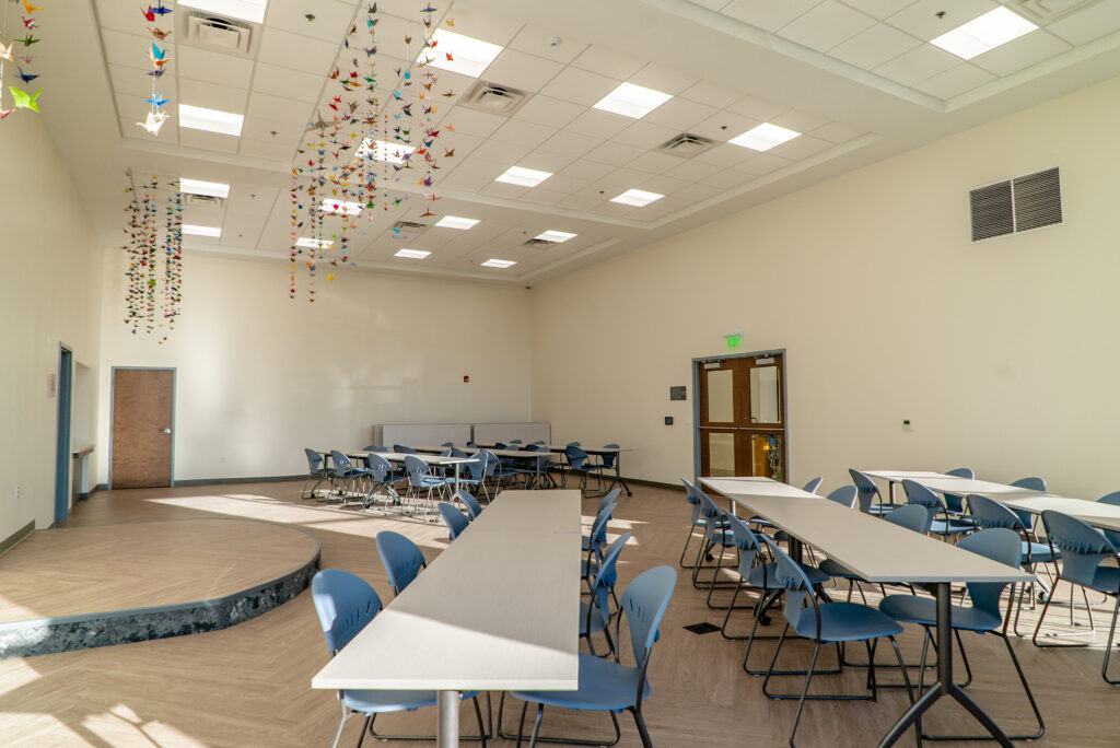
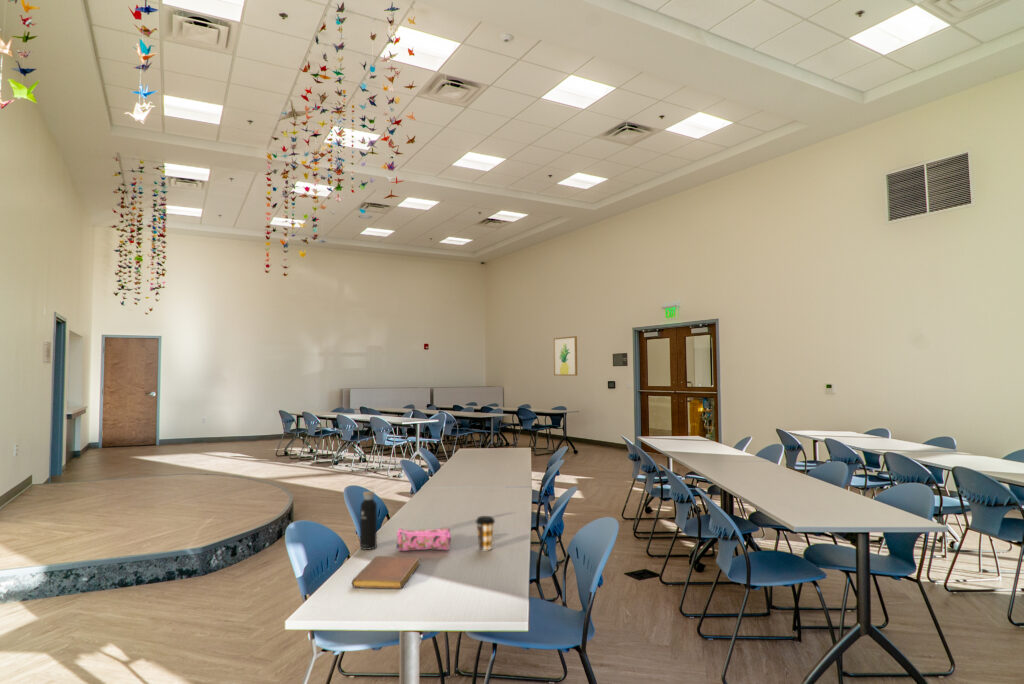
+ pencil case (424, 538)
+ notebook (387, 571)
+ water bottle (368, 517)
+ wall art (565, 356)
+ coffee cup (485, 533)
